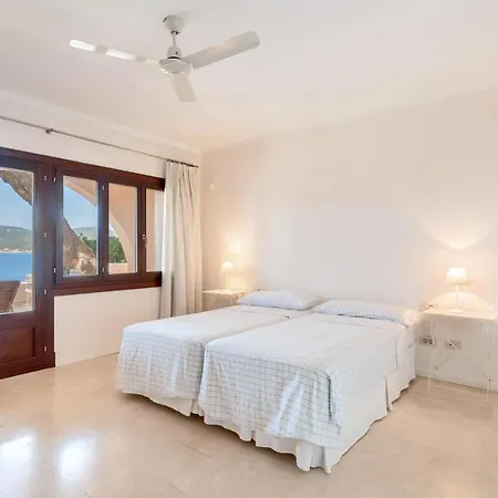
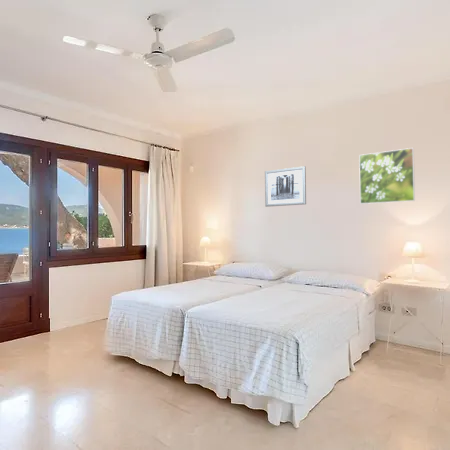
+ wall art (284, 187)
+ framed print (385, 177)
